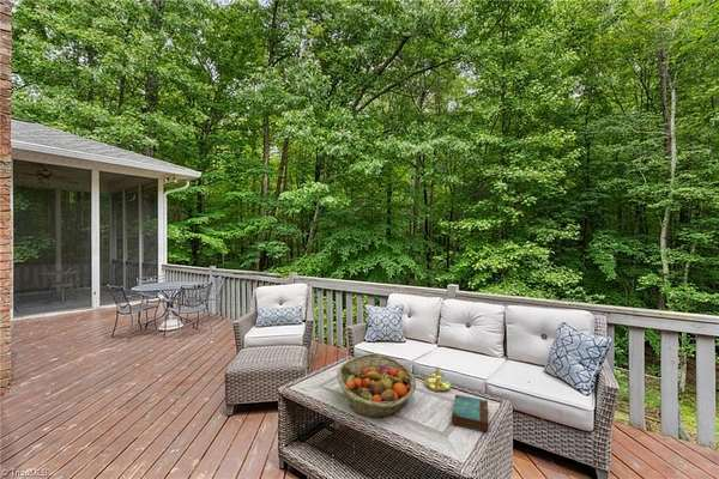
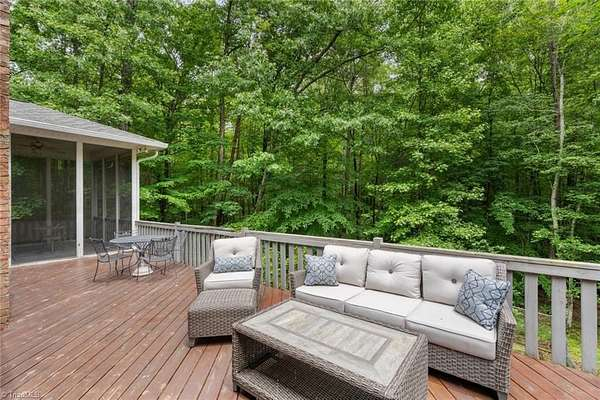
- candle holder (435, 372)
- fruit basket (376, 383)
- book (470, 412)
